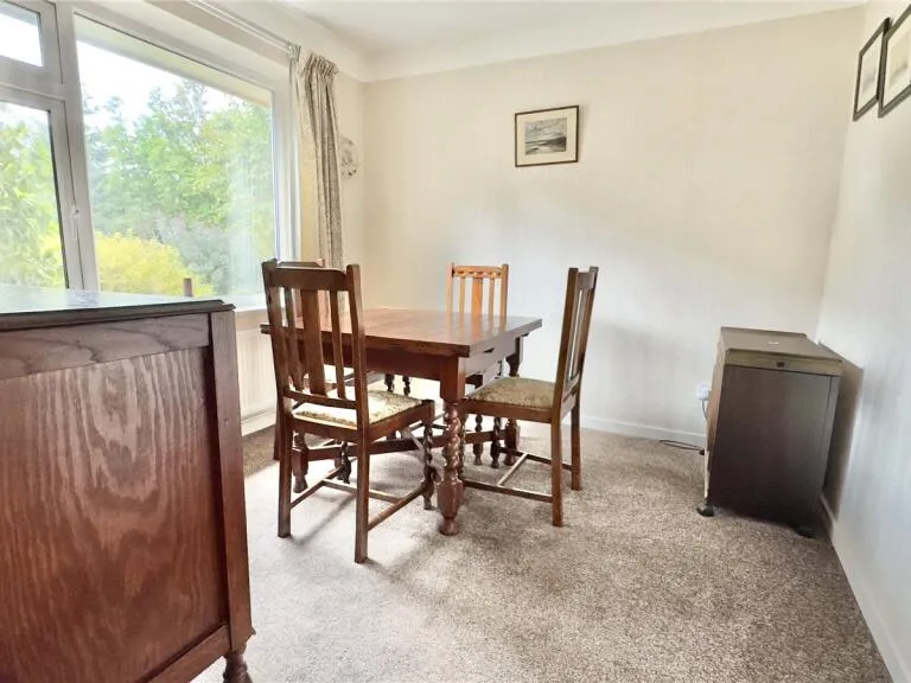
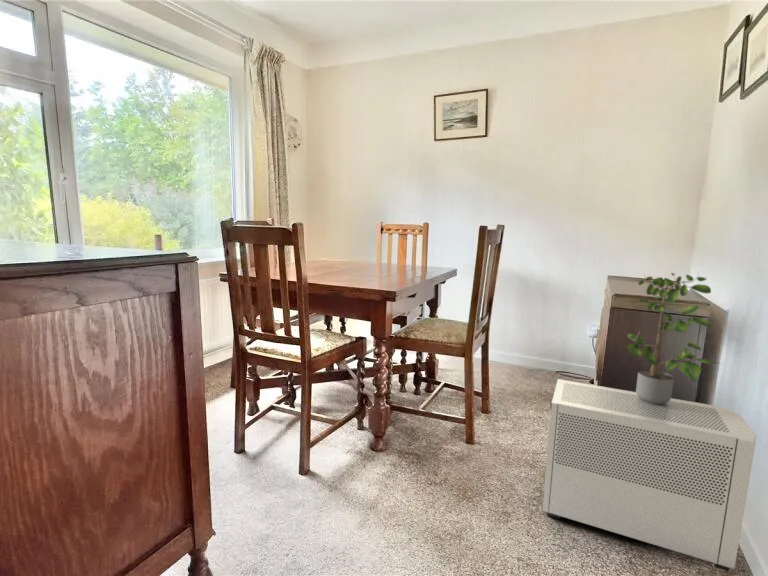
+ air purifier (635, 464)
+ potted plant (676, 331)
